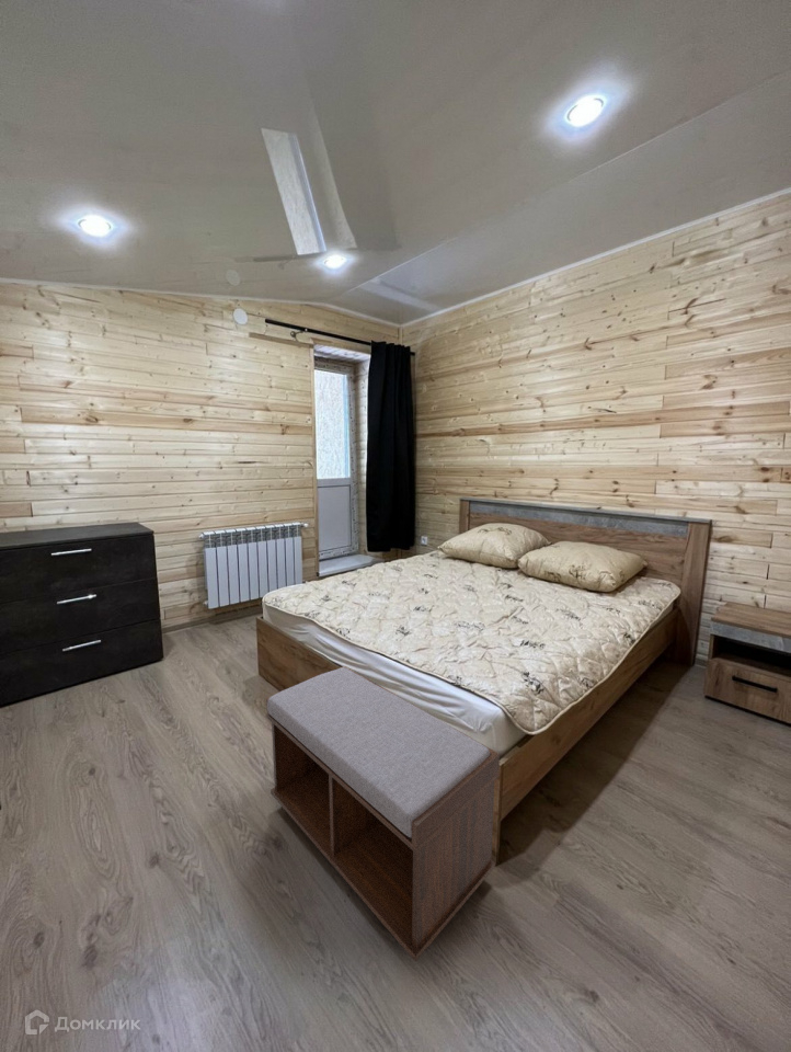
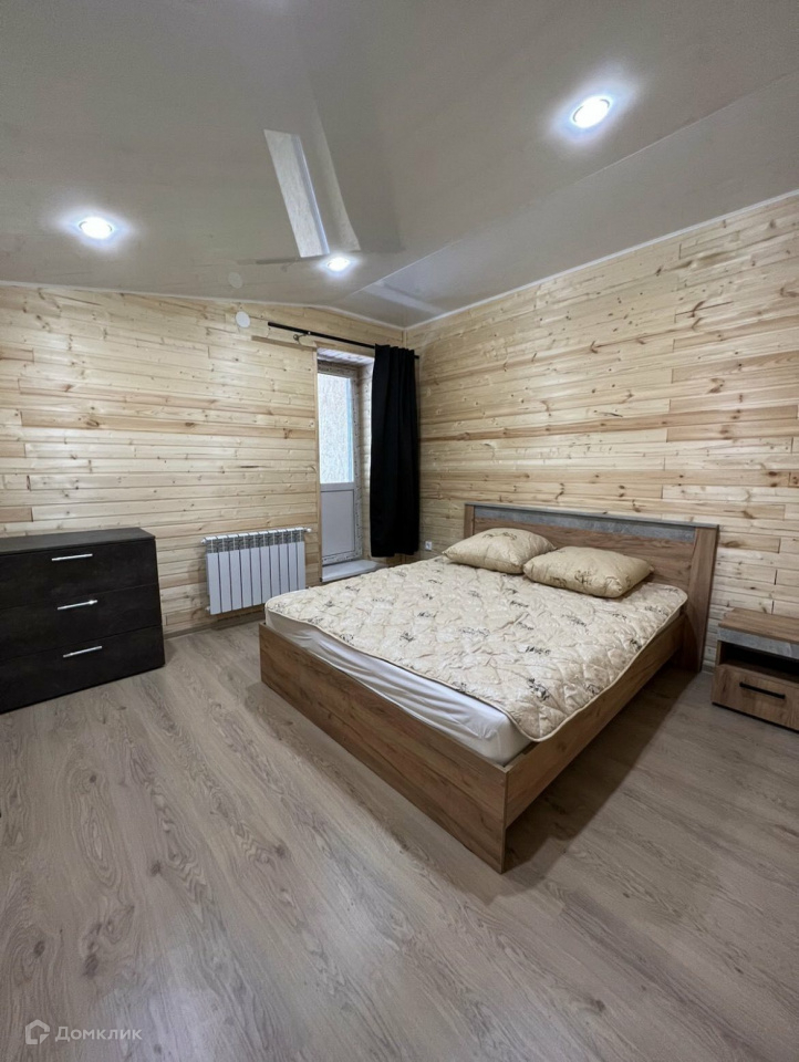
- bench (369, 780)
